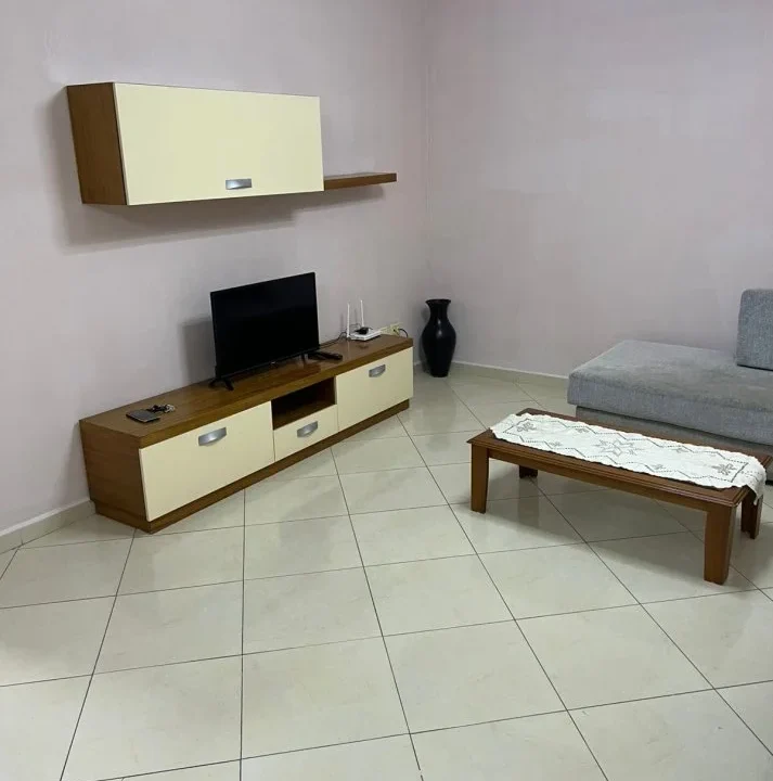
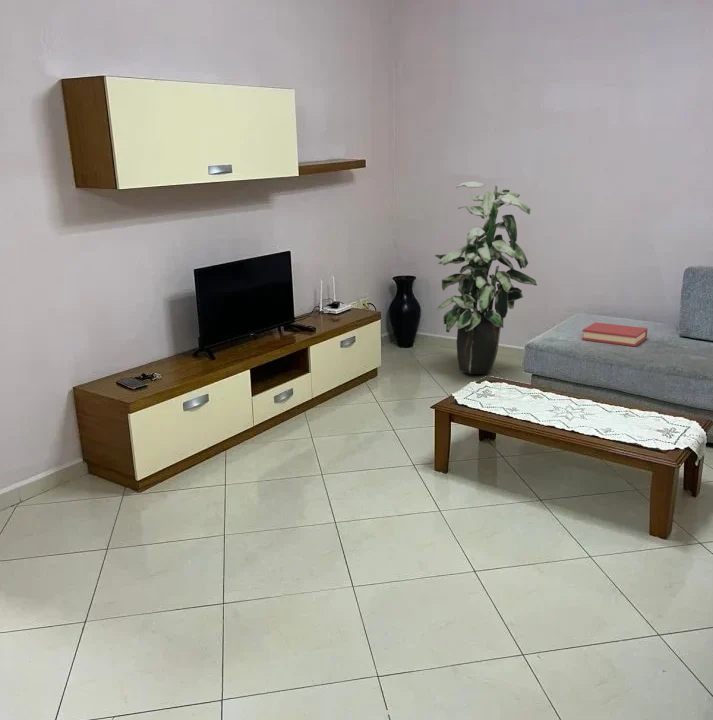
+ indoor plant (480, 279)
+ hardback book (614, 333)
